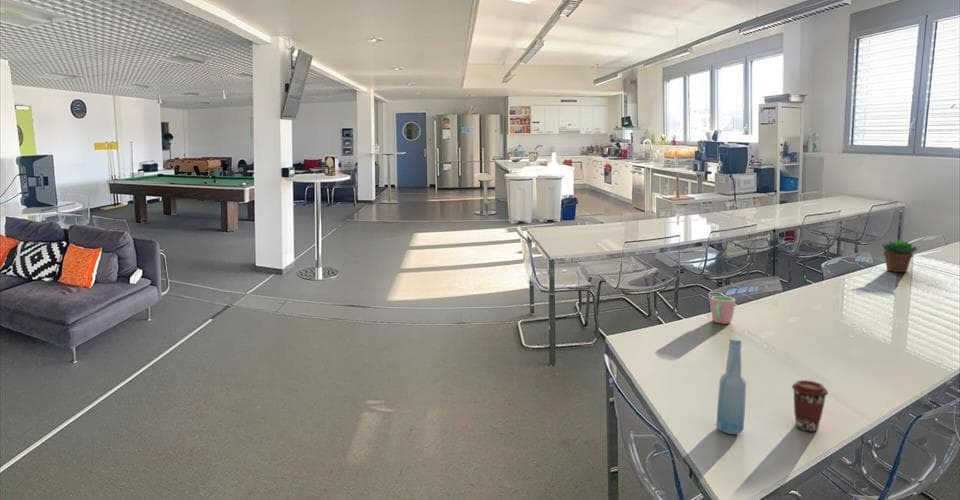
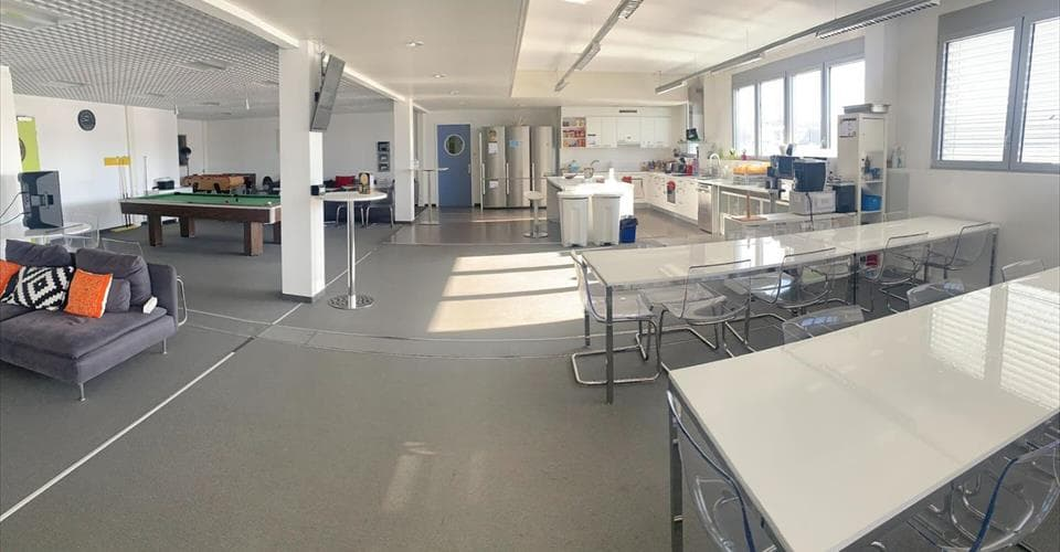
- succulent plant (898, 255)
- coffee cup (808, 406)
- bottle (732, 385)
- cup (721, 310)
